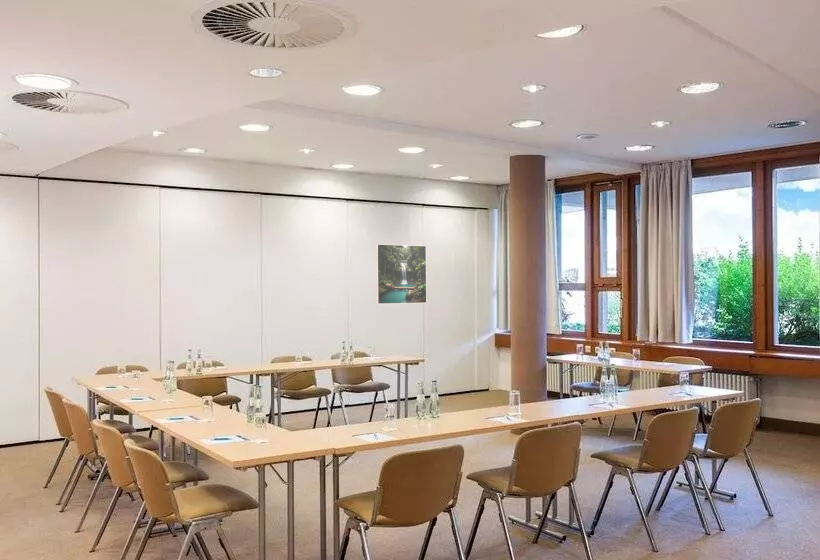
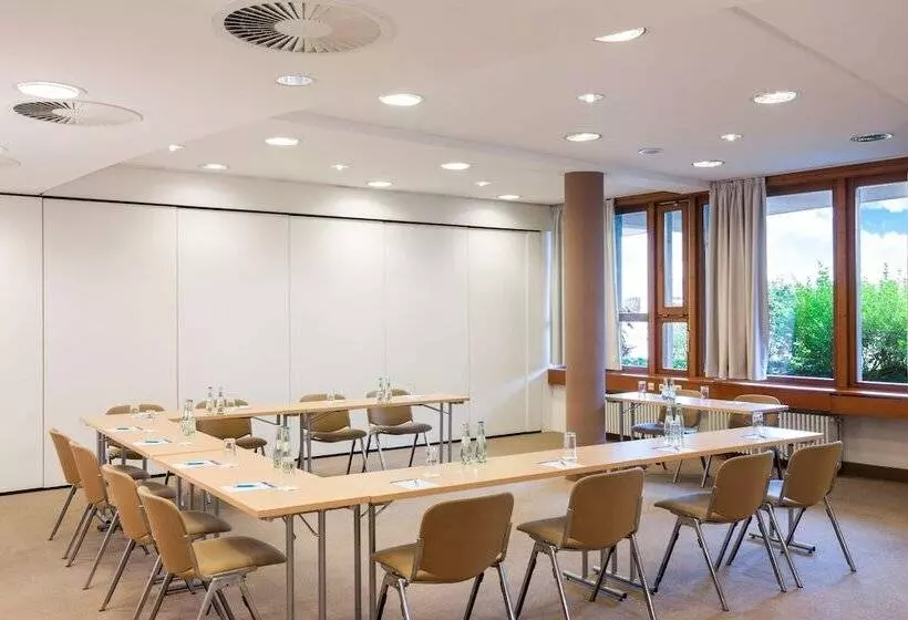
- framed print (401, 274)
